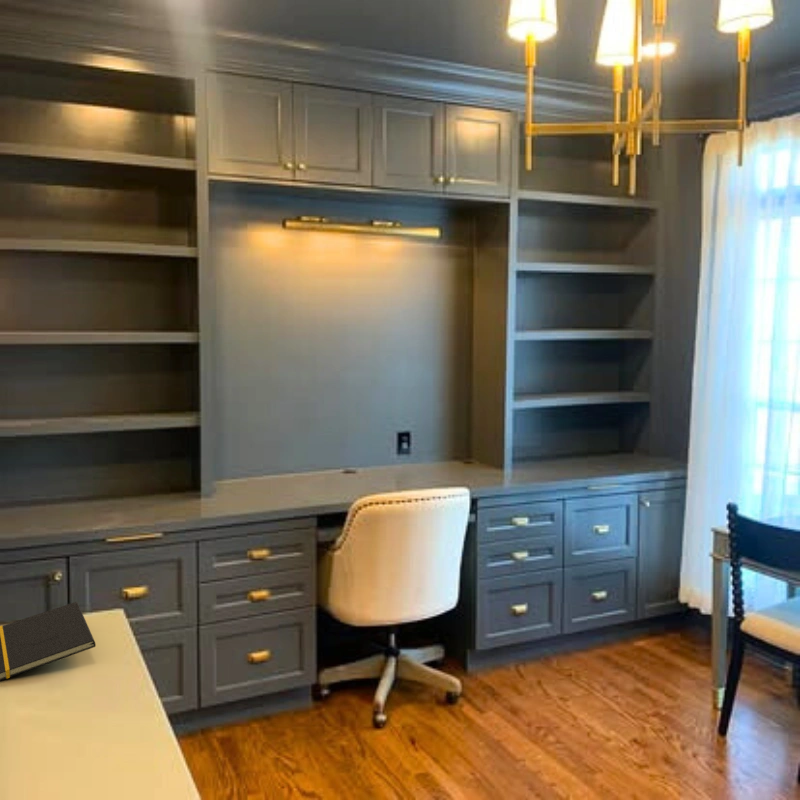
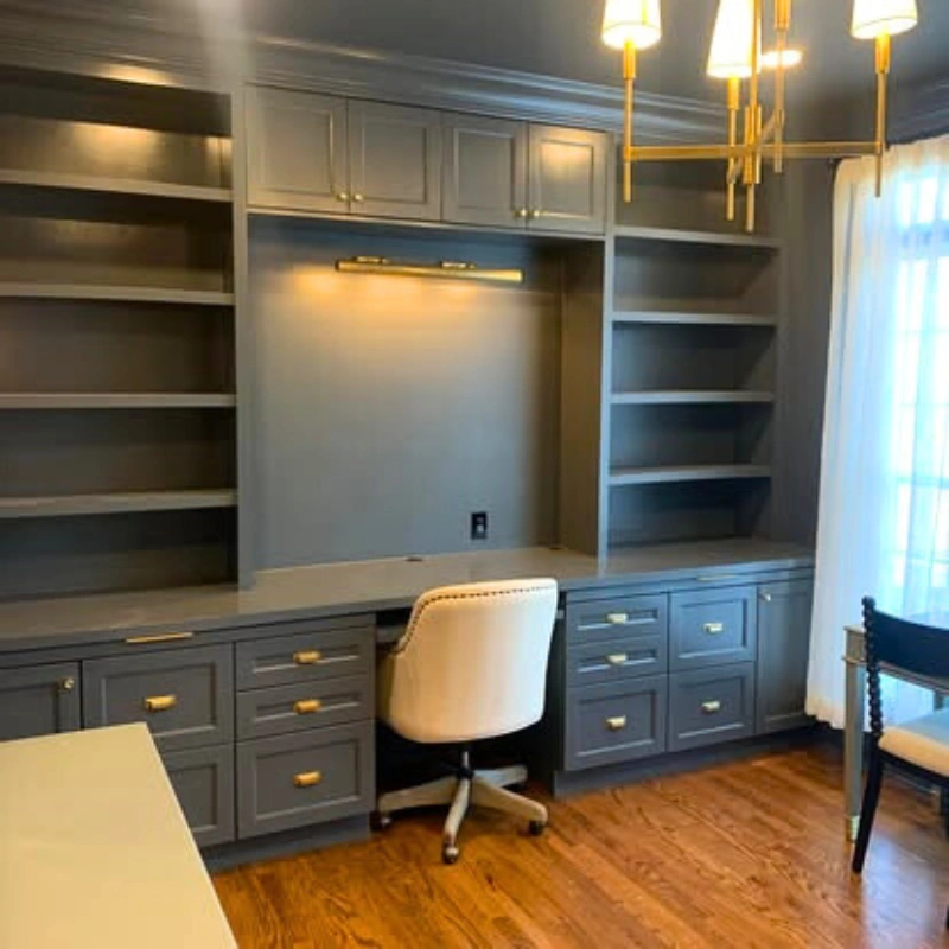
- notepad (41, 637)
